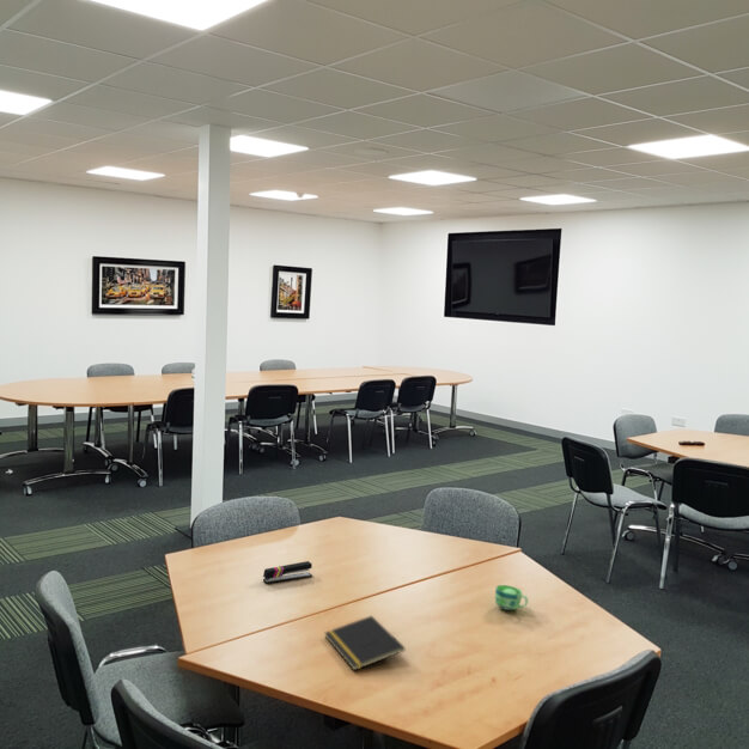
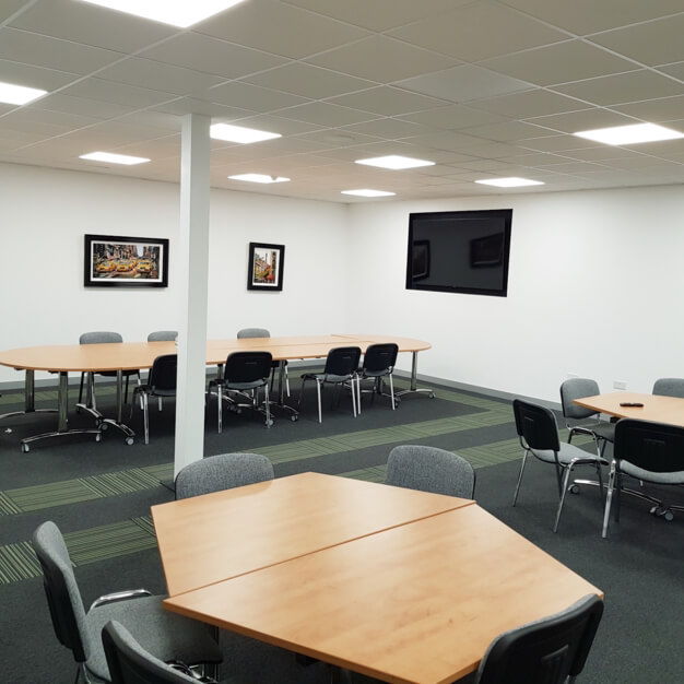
- cup (512, 598)
- stapler (287, 571)
- notepad (363, 641)
